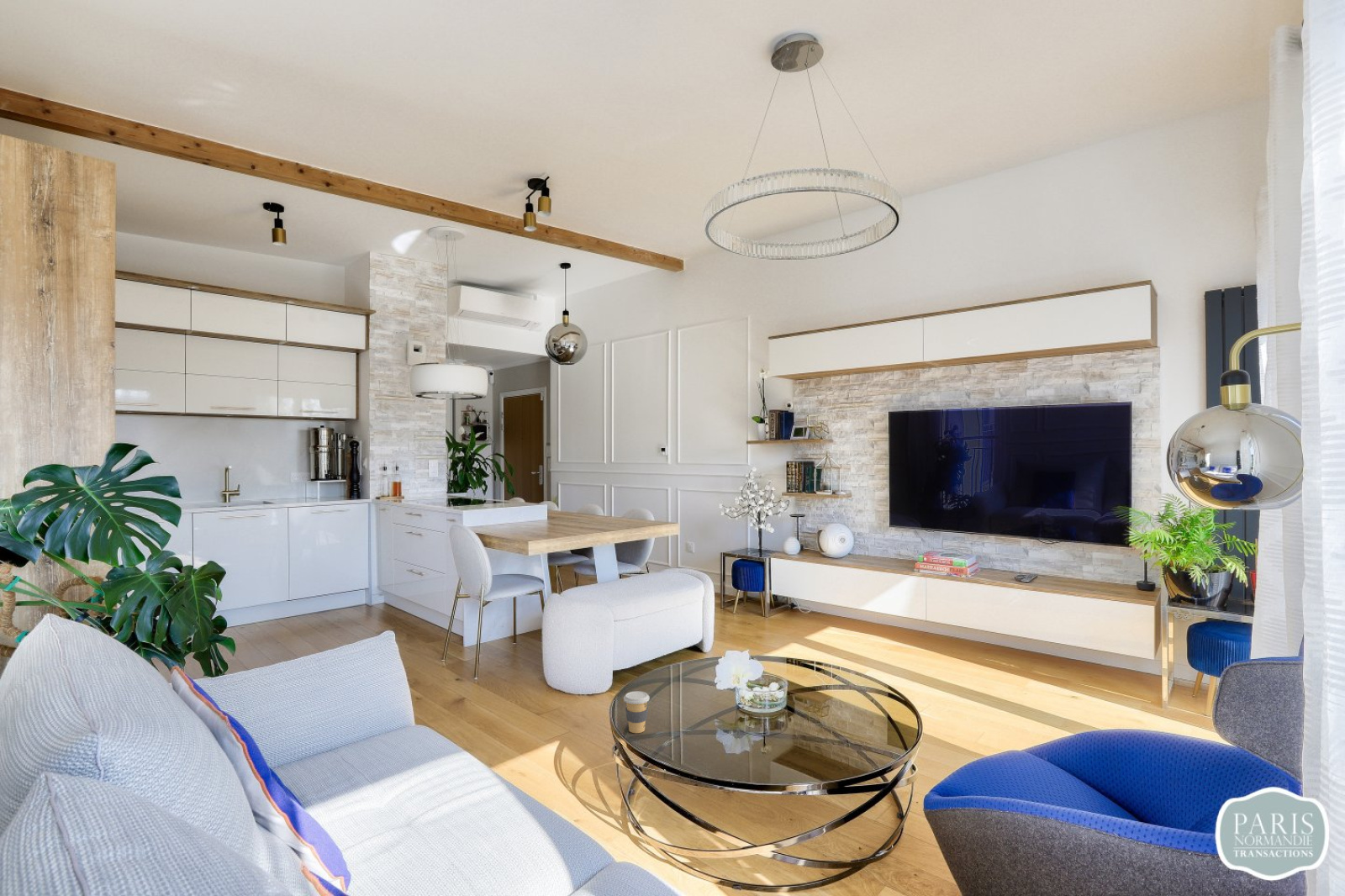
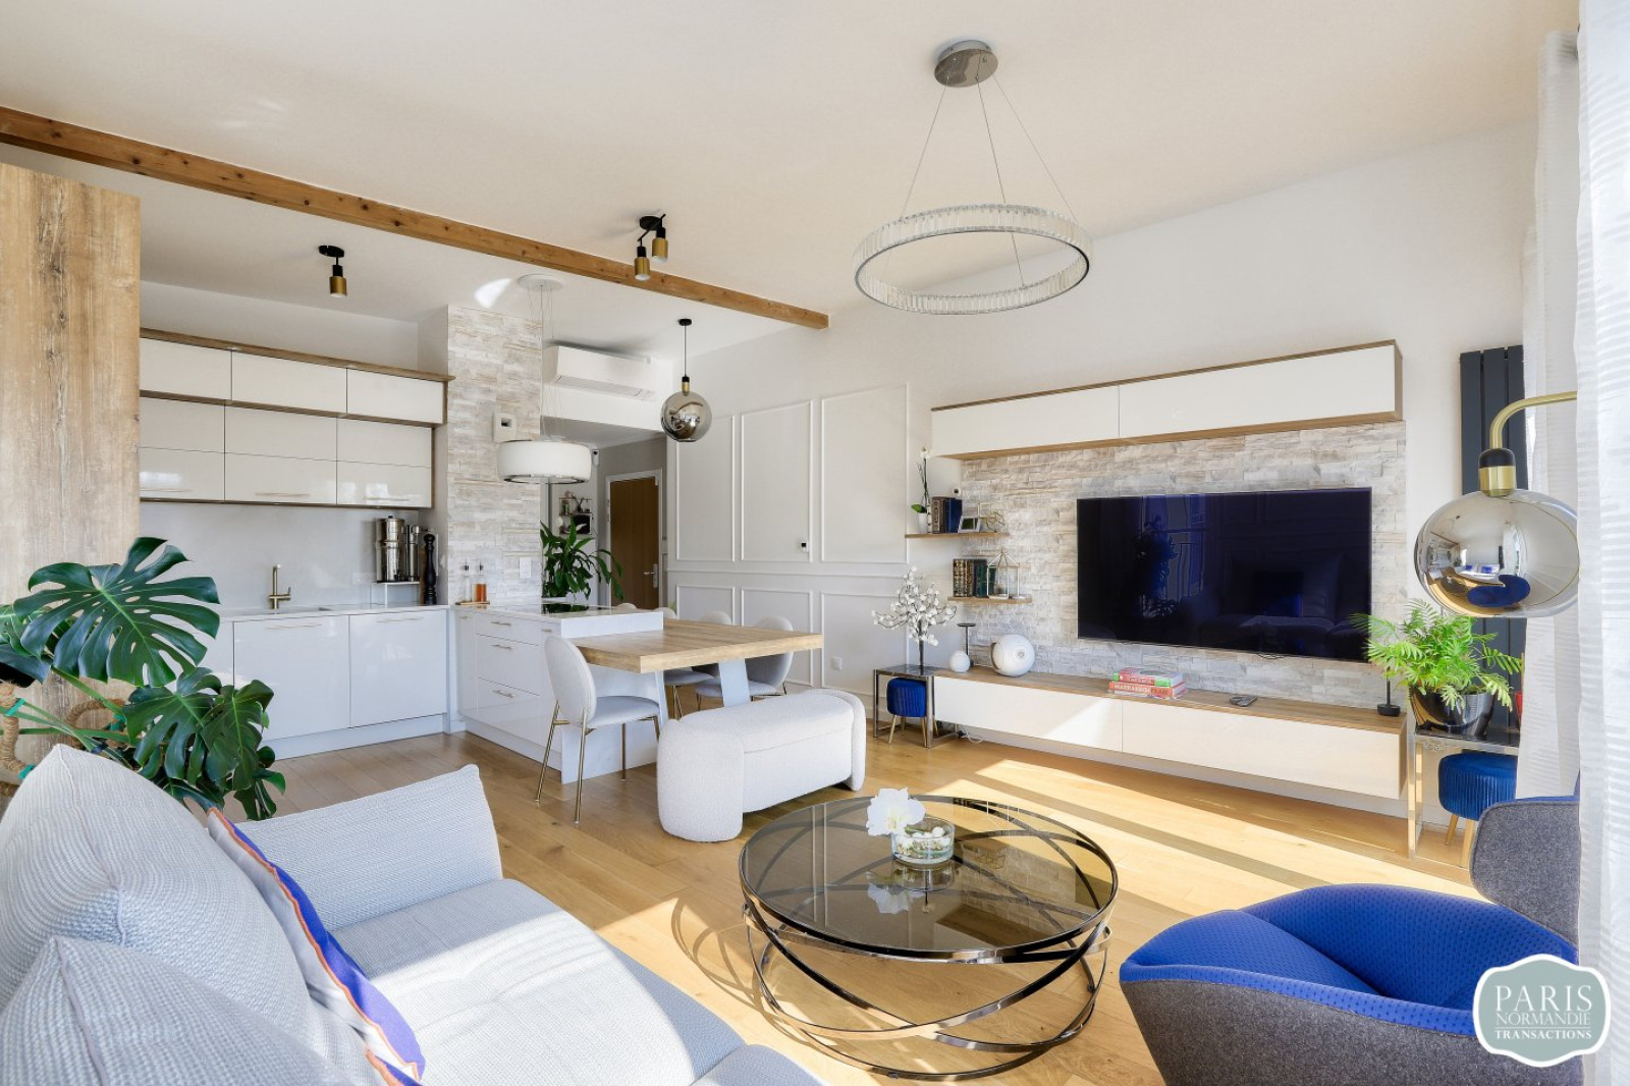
- coffee cup (636, 712)
